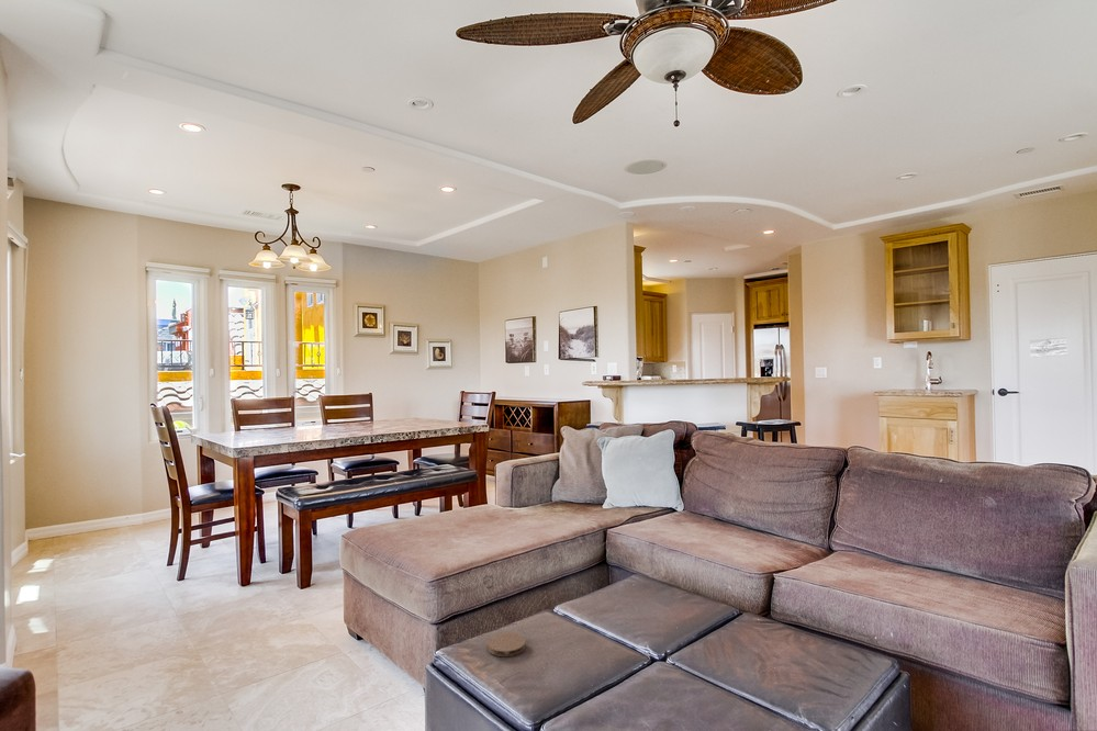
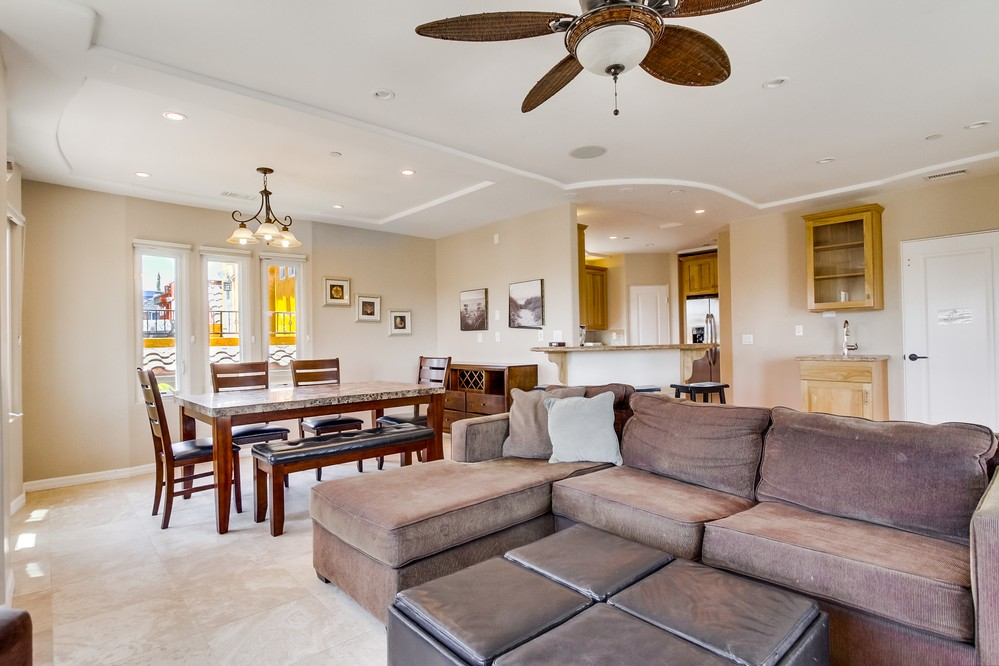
- coaster (506, 644)
